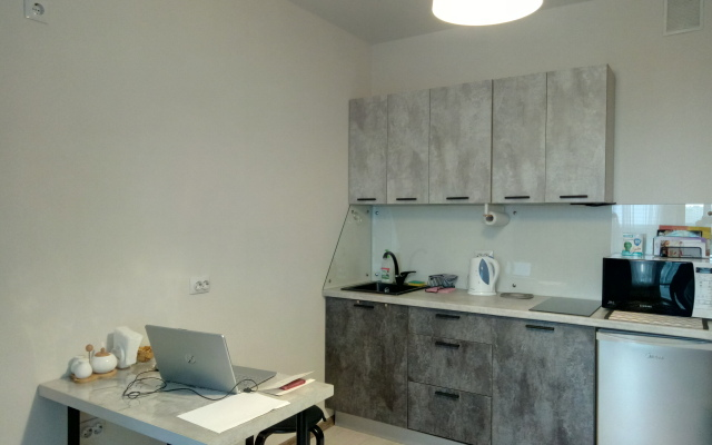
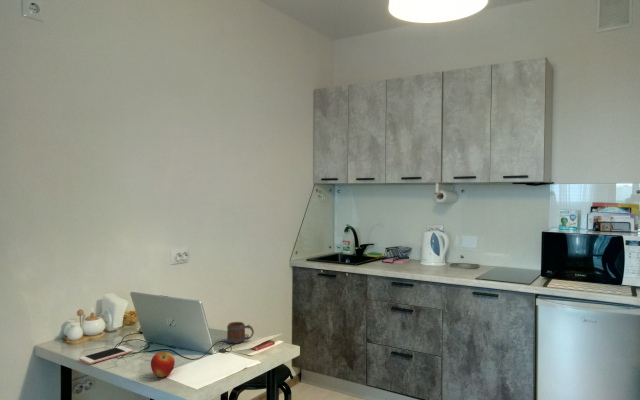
+ cell phone (106, 354)
+ apple (162, 362)
+ mug (240, 332)
